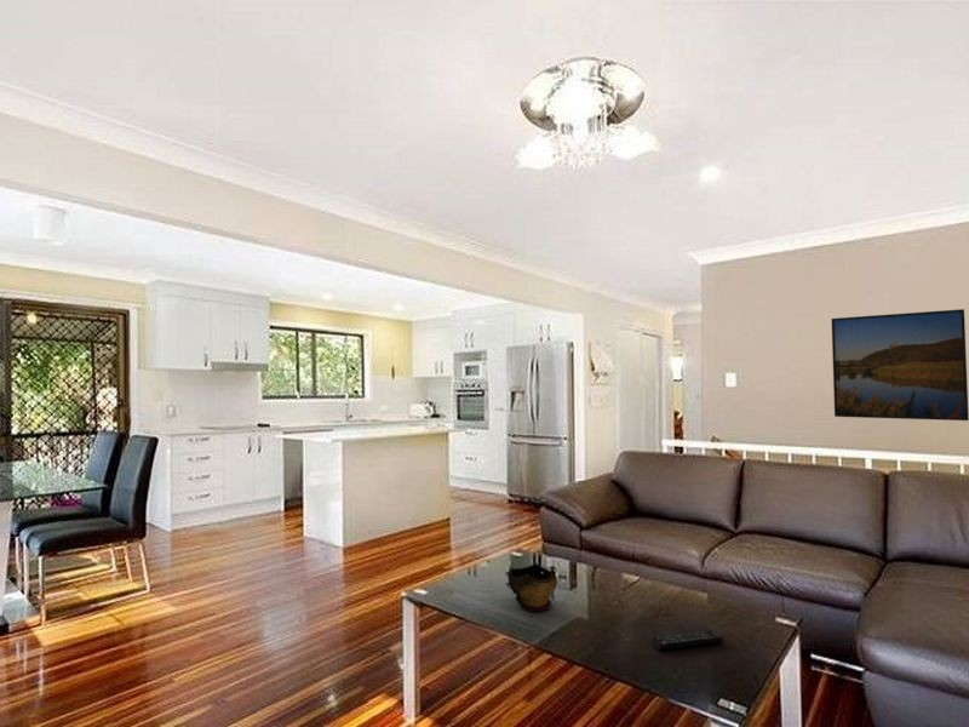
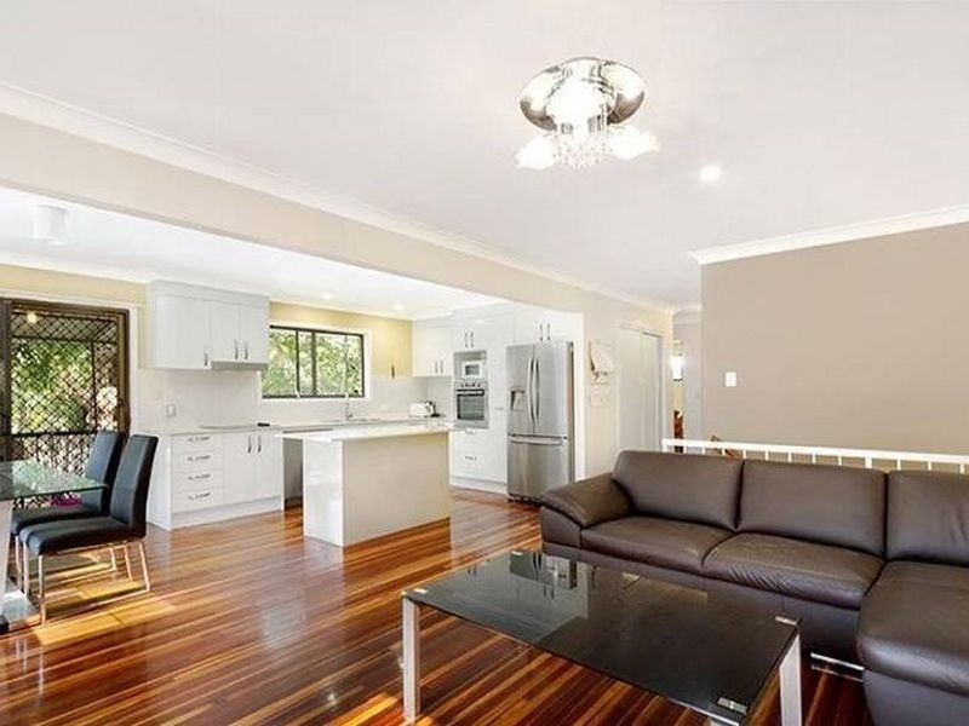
- remote control (687, 640)
- decorative bowl (531, 583)
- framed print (895, 366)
